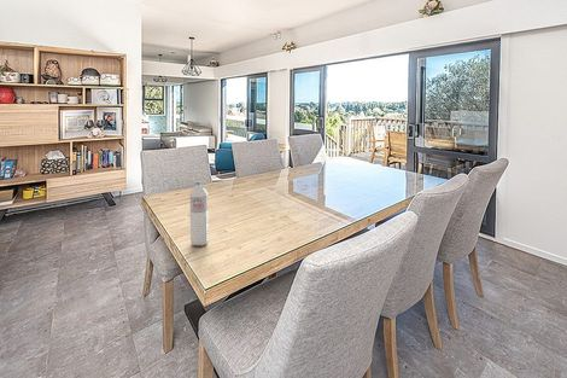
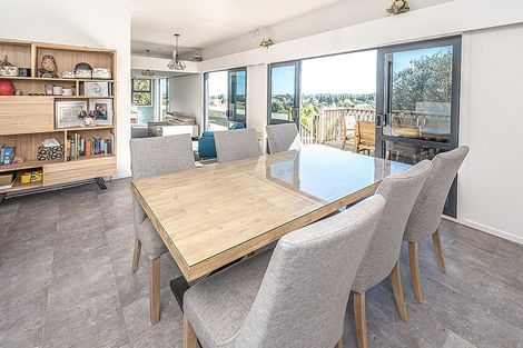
- water bottle (199, 213)
